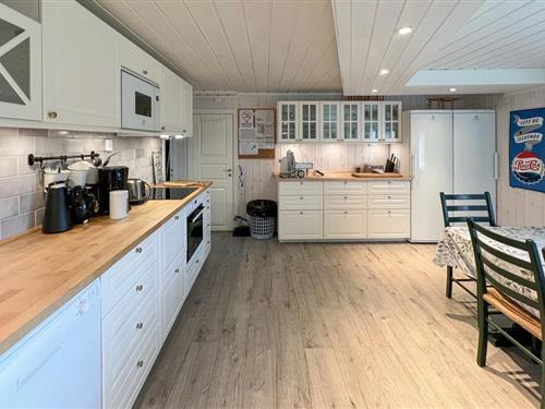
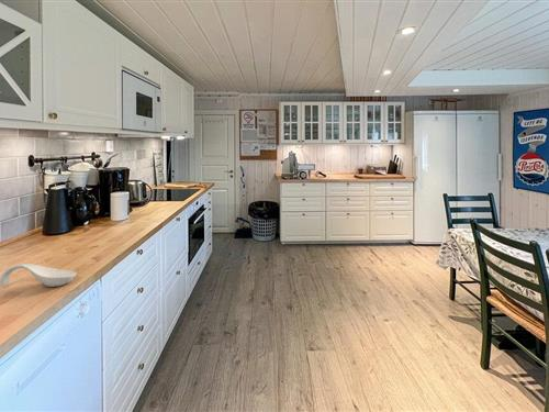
+ spoon rest (38, 274)
